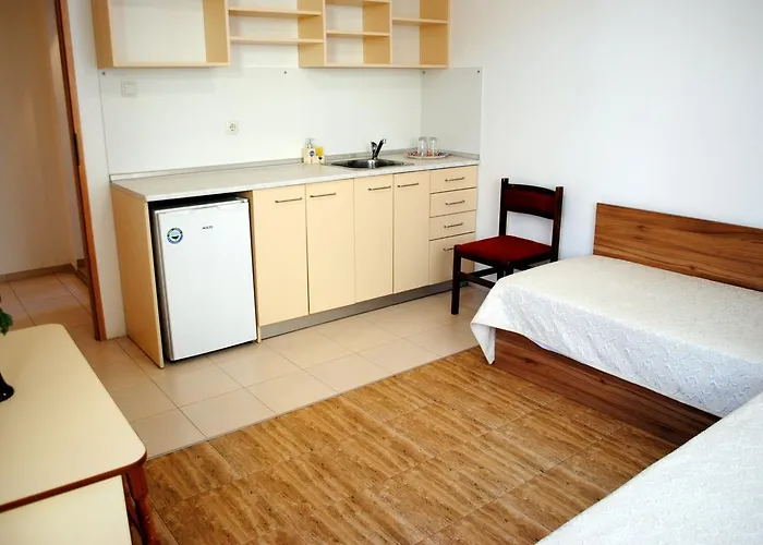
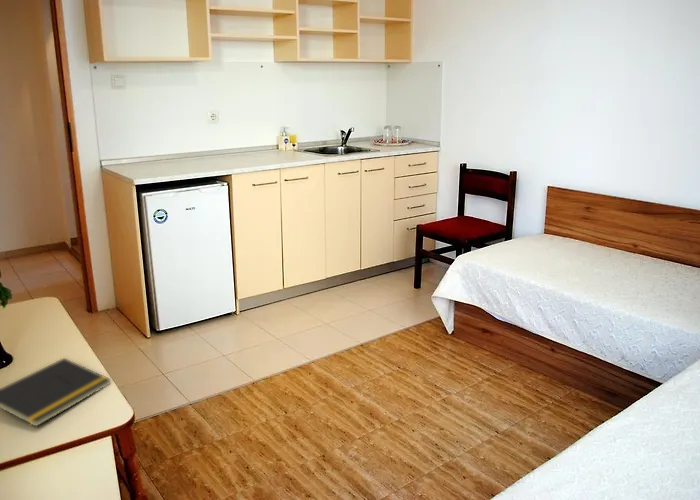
+ notepad (51, 389)
